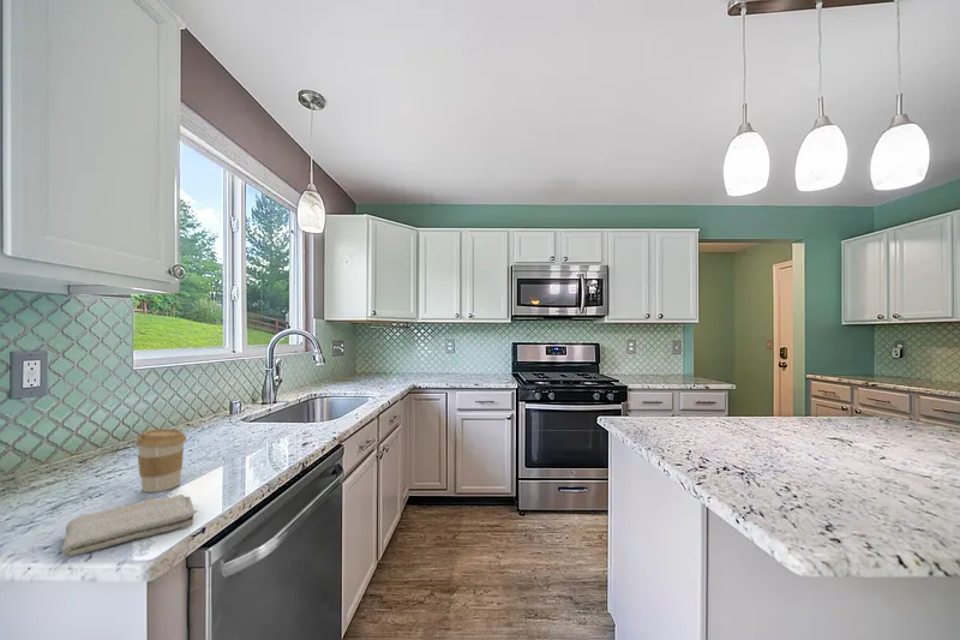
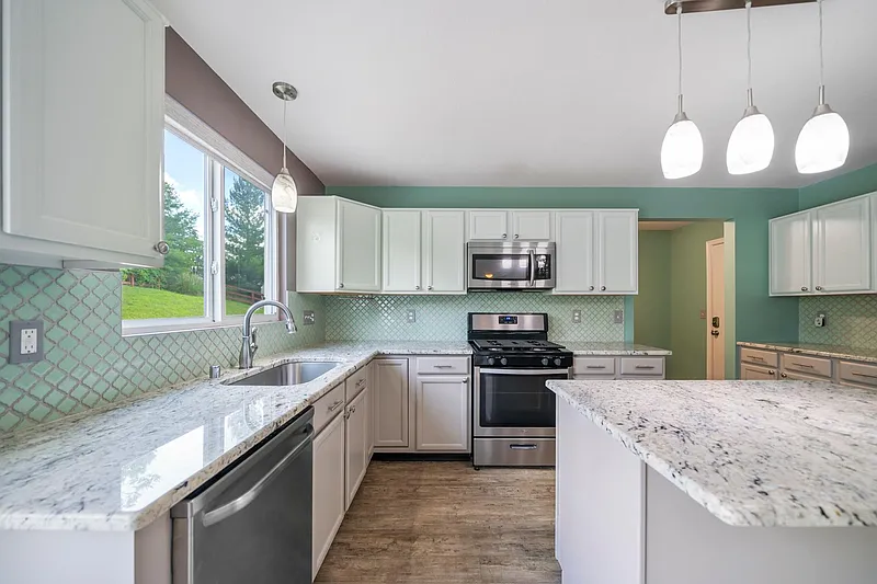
- coffee cup (161, 457)
- washcloth (133, 520)
